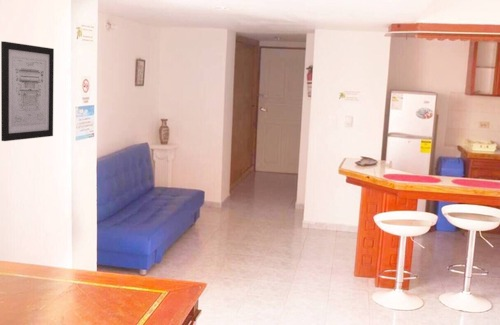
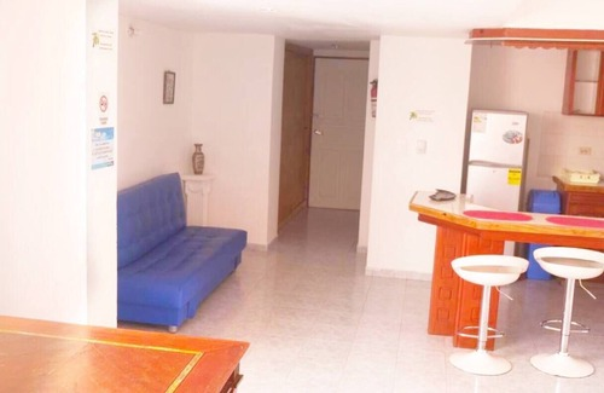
- wall art (29, 92)
